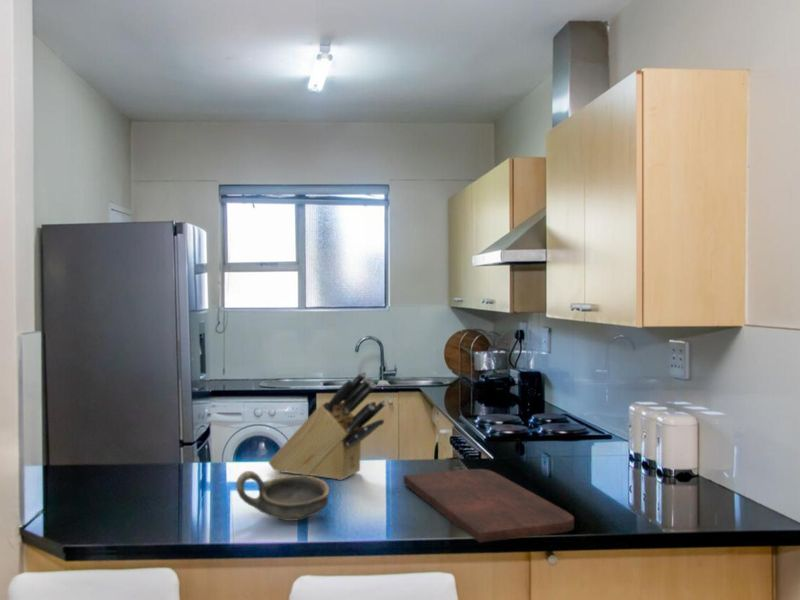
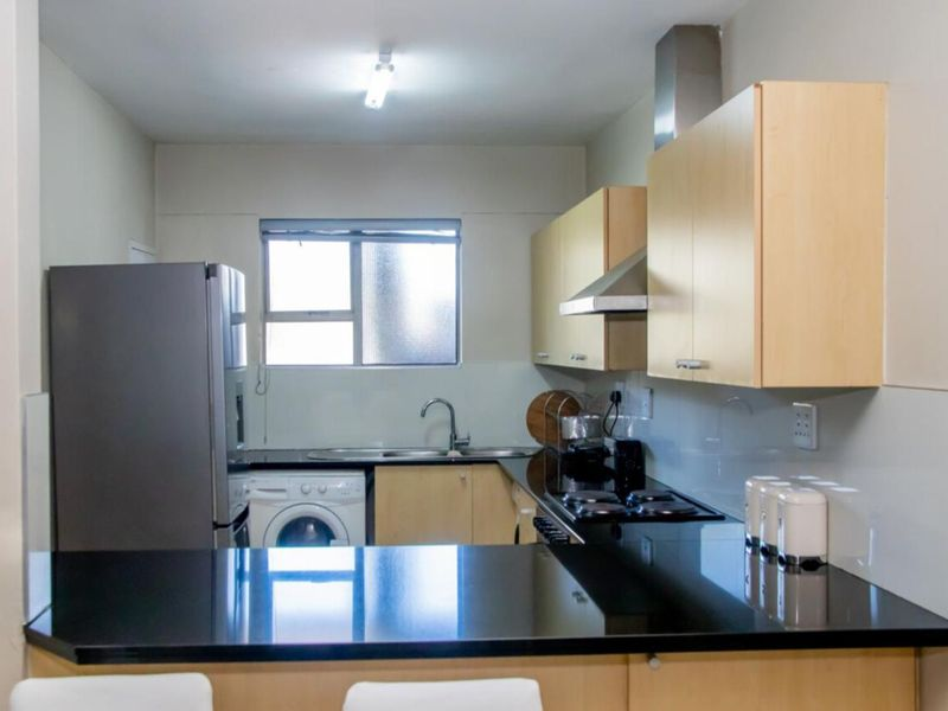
- oil lamp (283, 492)
- cutting board (483, 499)
- knife block (327, 422)
